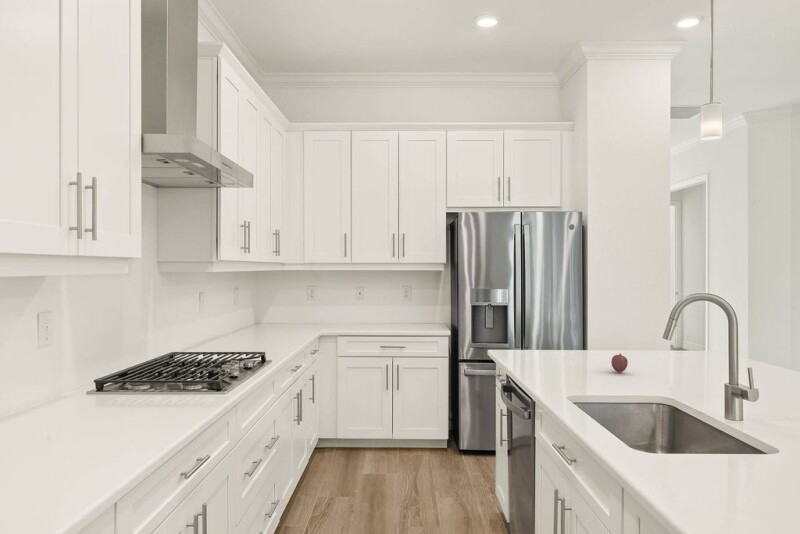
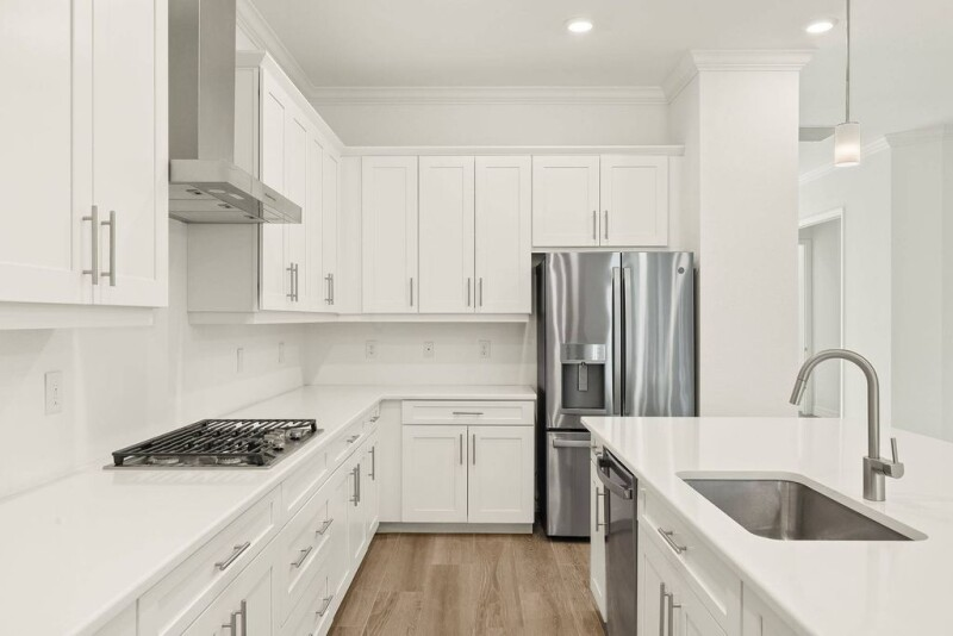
- fruit (619, 362)
